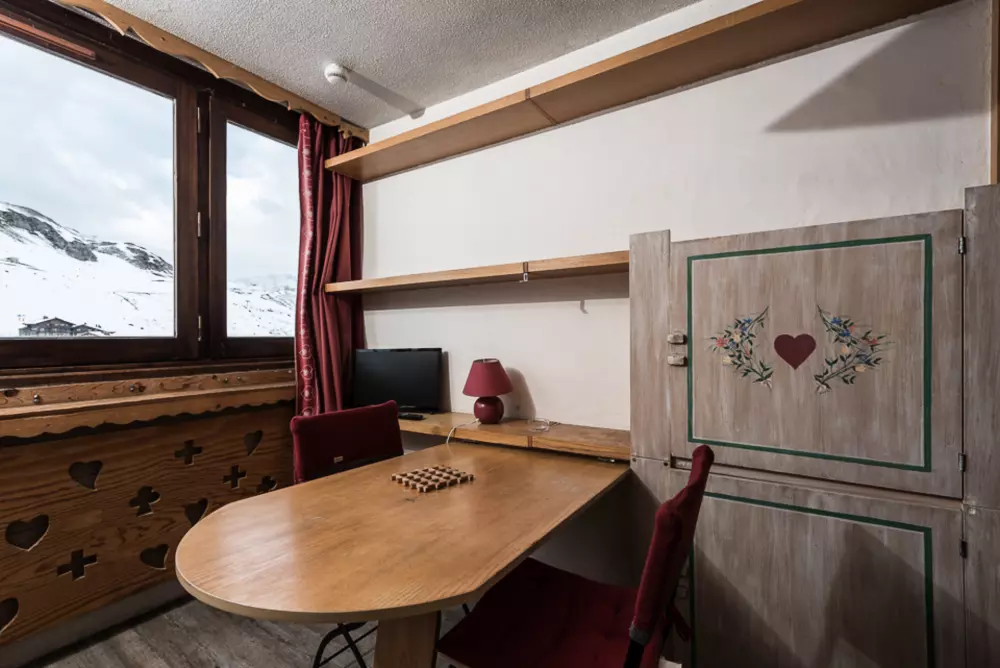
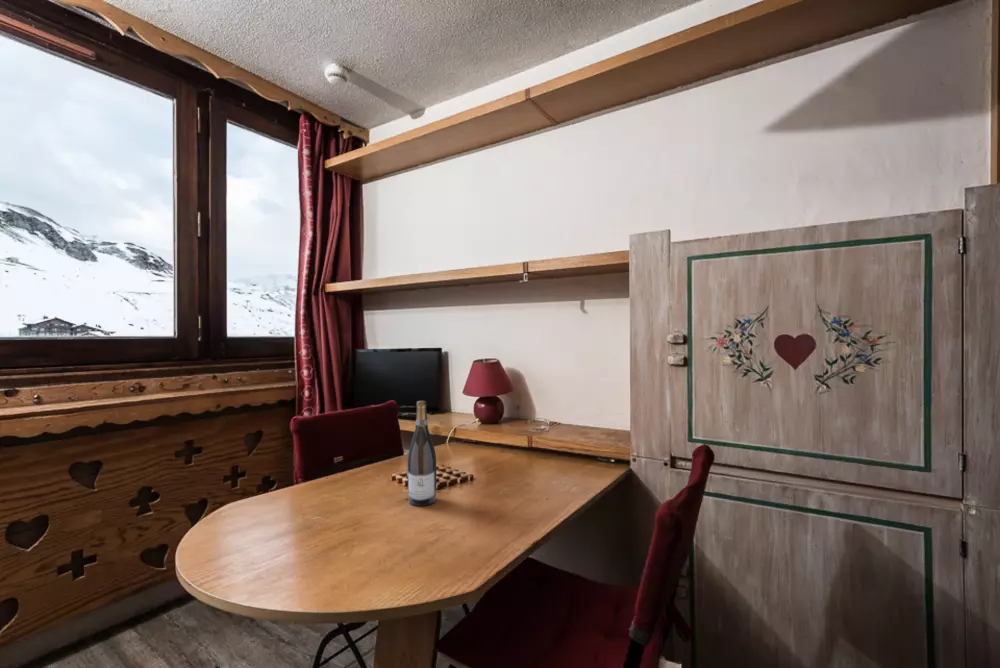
+ wine bottle (421, 451)
